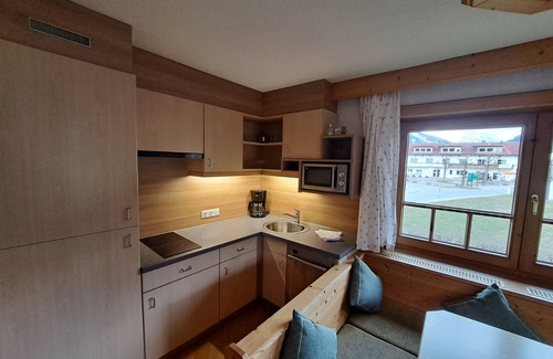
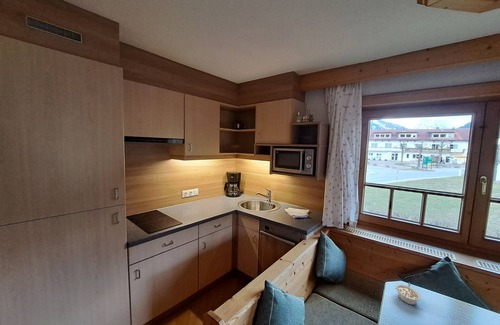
+ legume (406, 293)
